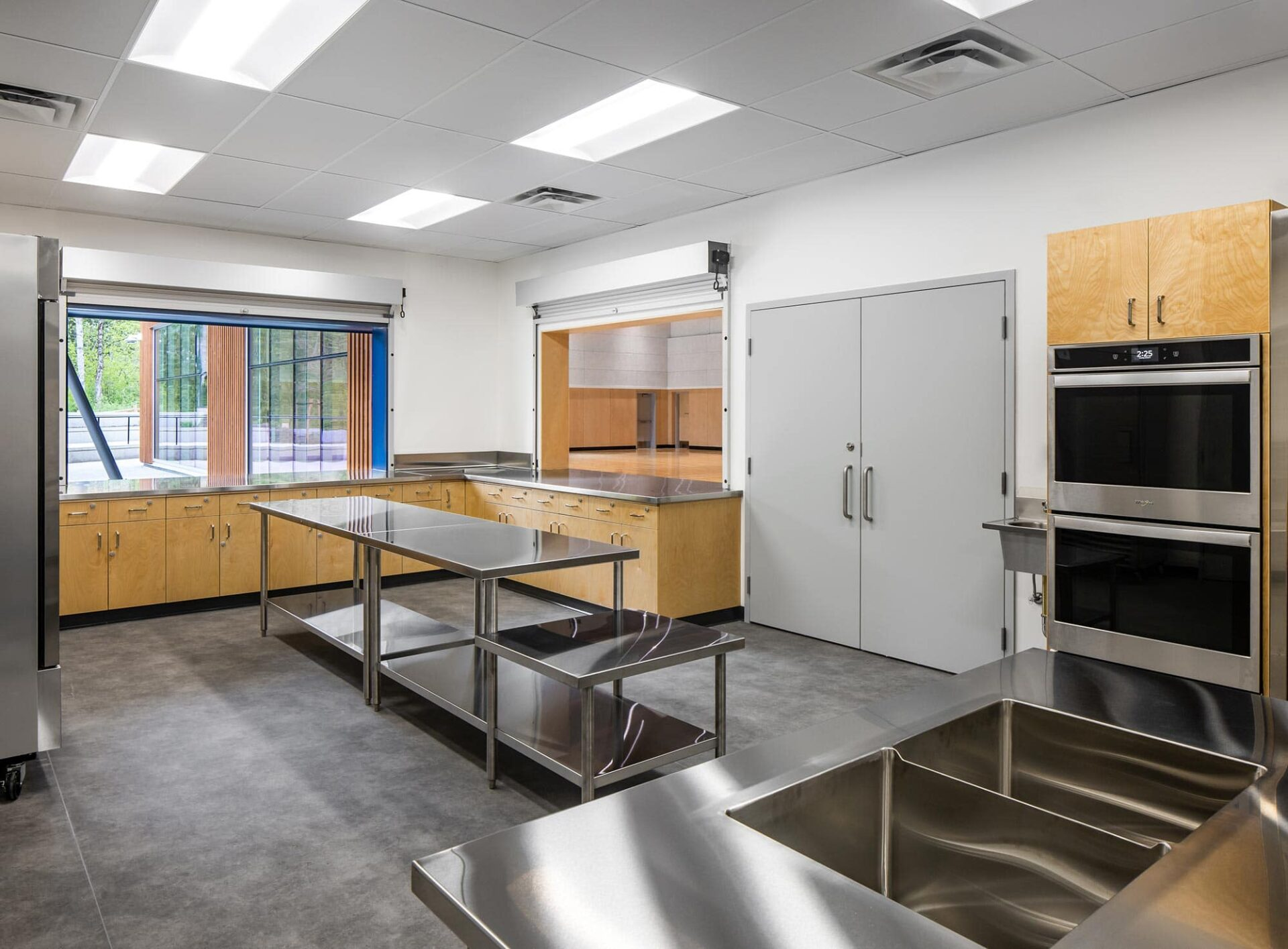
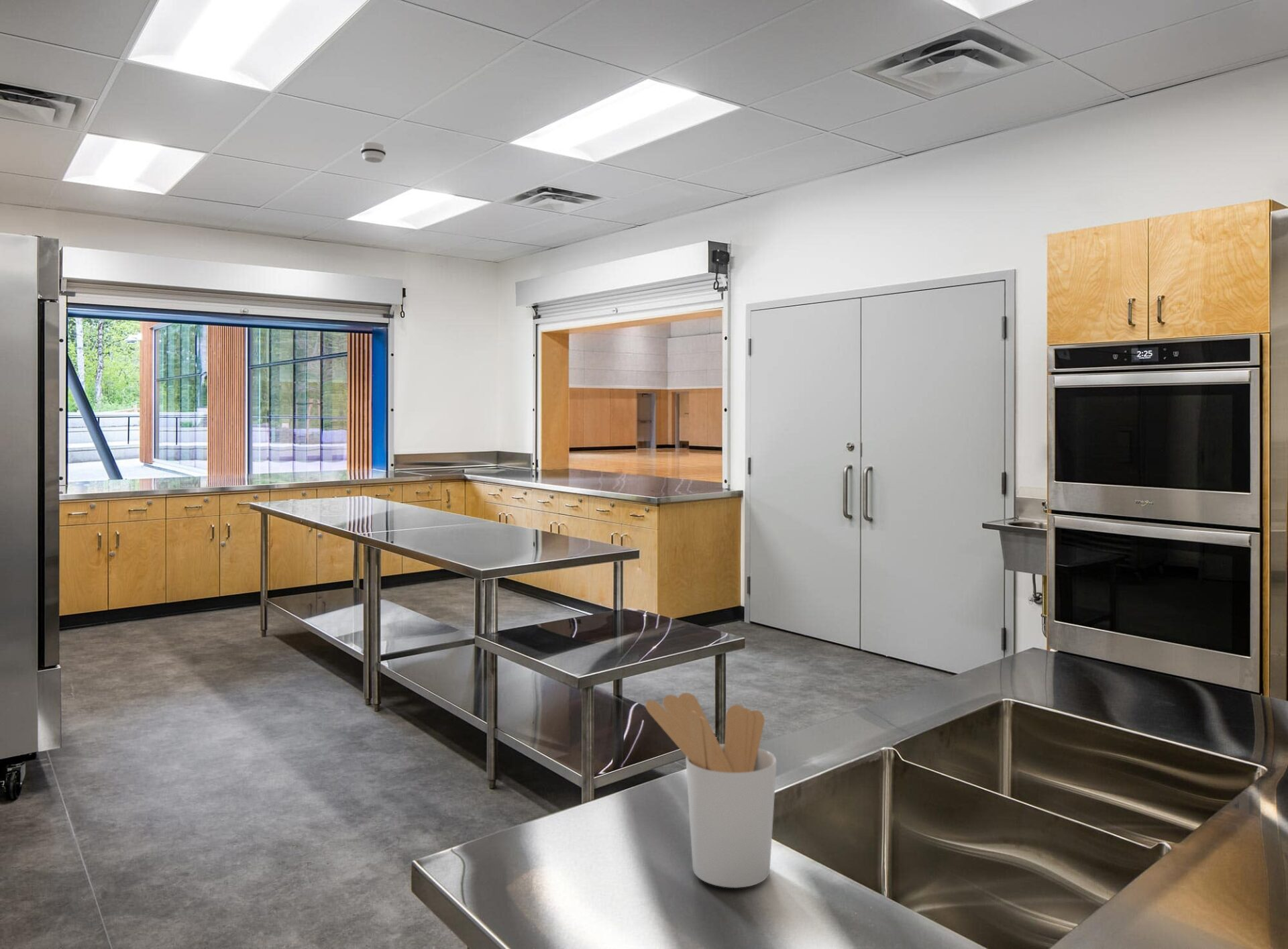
+ utensil holder (711, 781)
+ smoke detector (373, 152)
